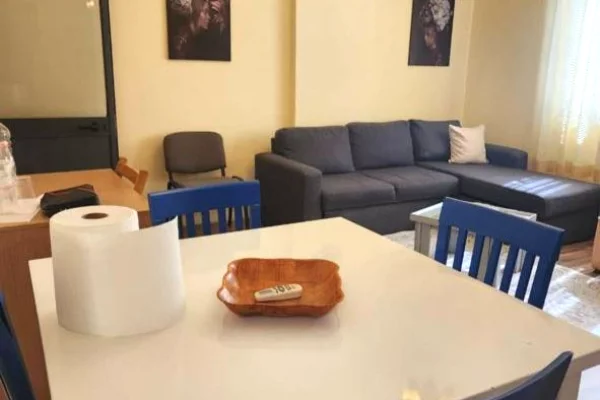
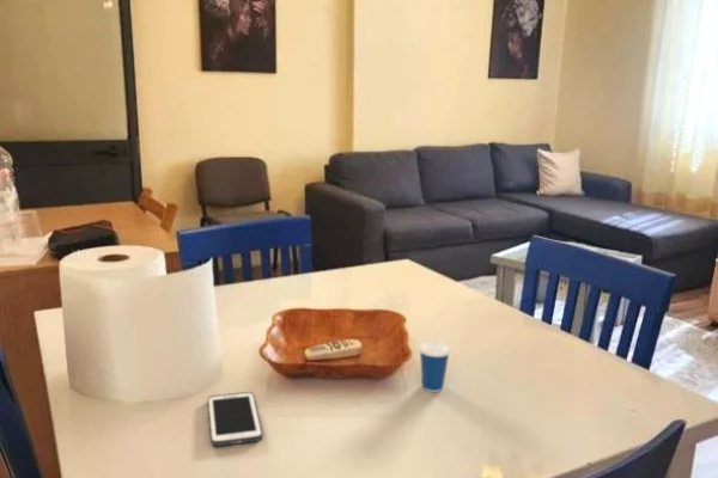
+ cup (433, 356)
+ cell phone (233, 417)
